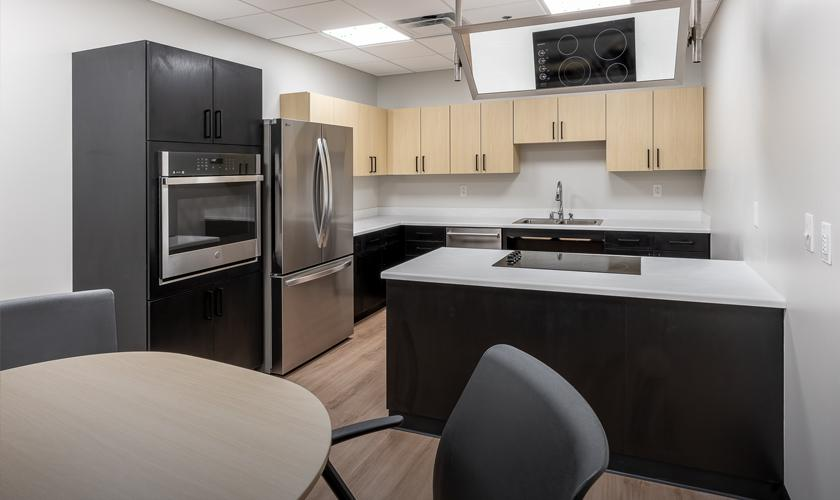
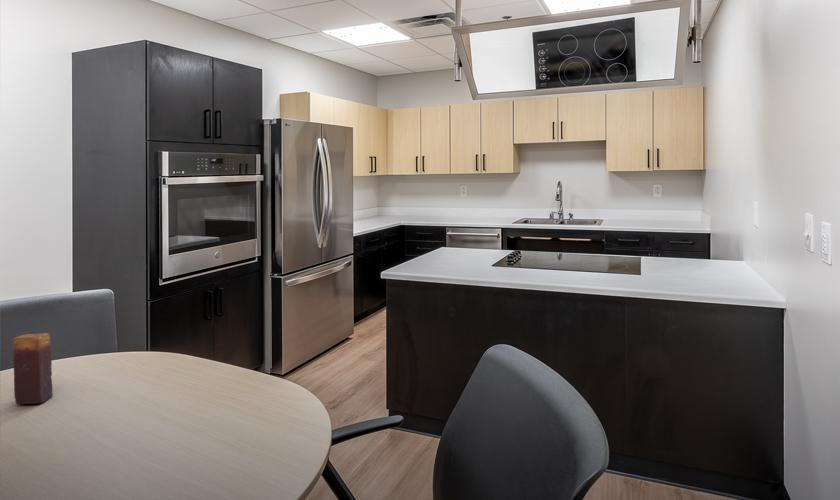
+ candle (32, 367)
